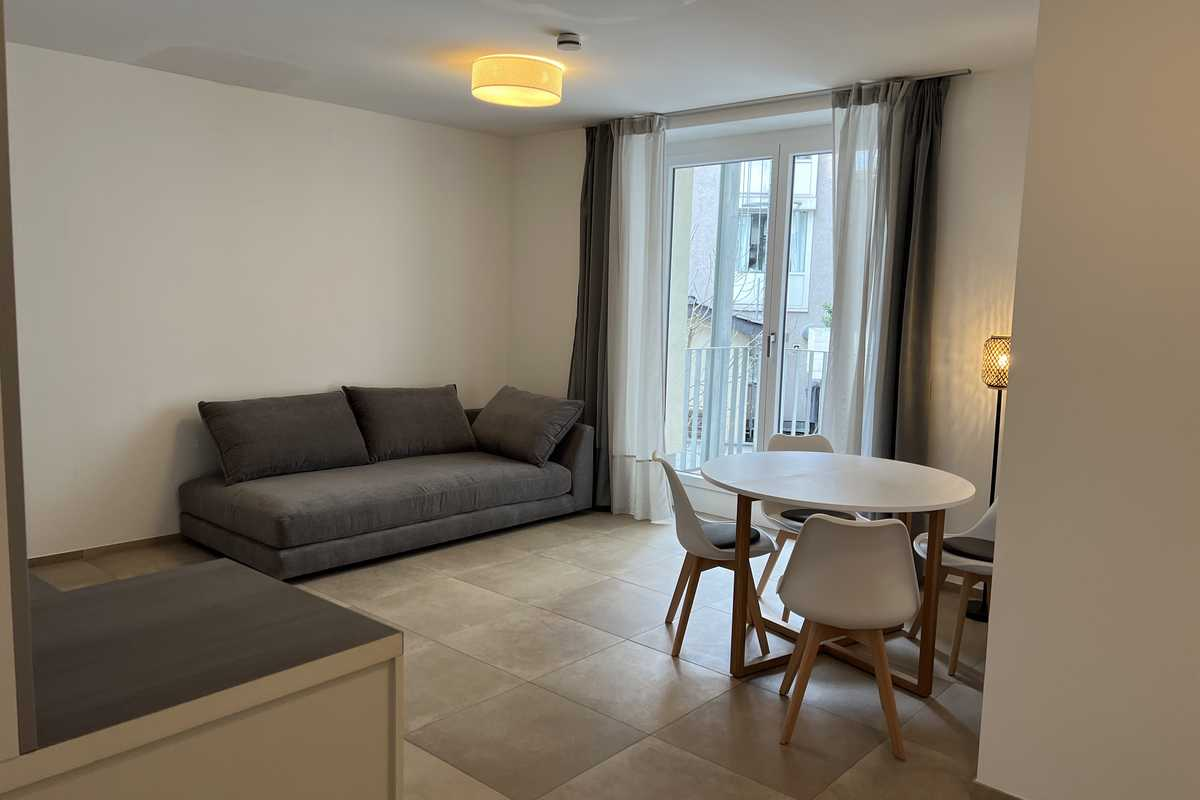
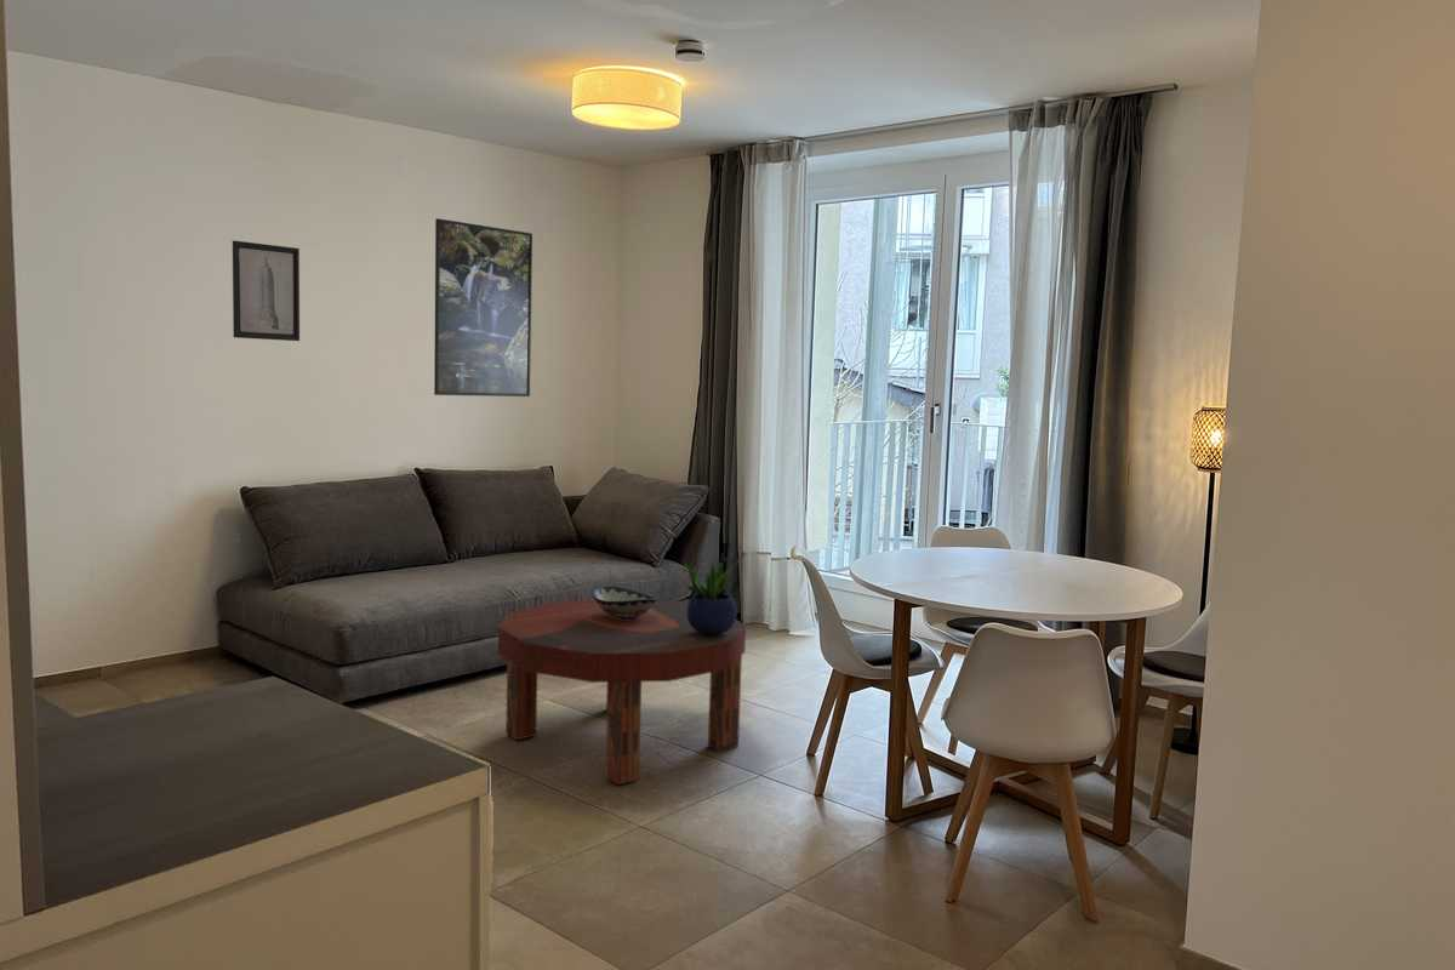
+ wall art (267, 291)
+ potted plant (707, 590)
+ decorative bowl (624, 604)
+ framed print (484, 312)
+ coffee table (620, 681)
